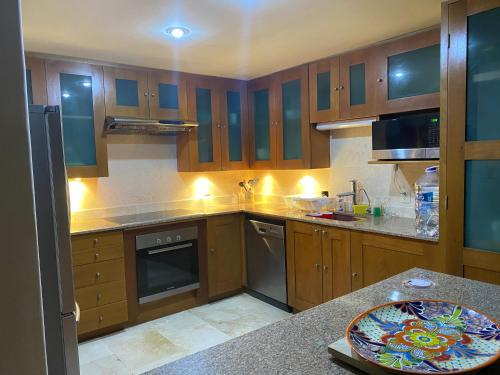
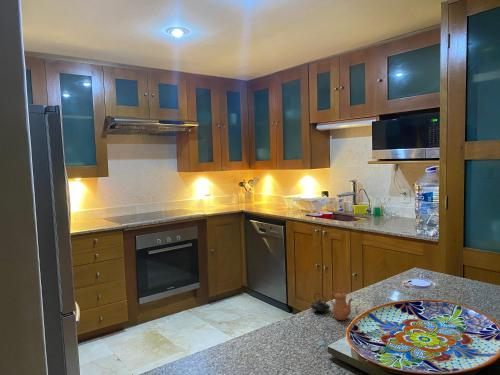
+ teapot (342, 304)
